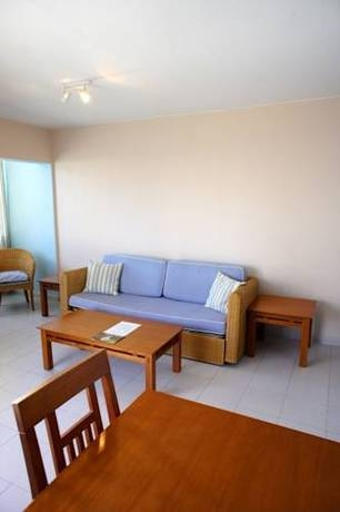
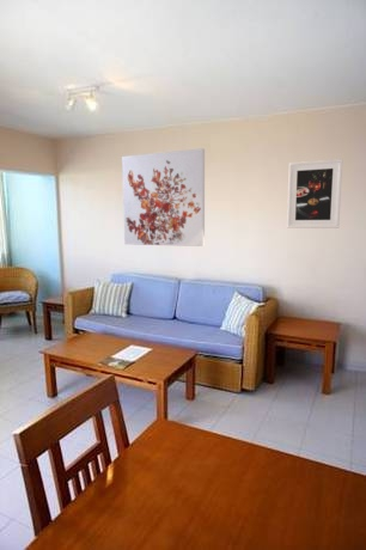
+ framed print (313, 195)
+ wall art (161, 200)
